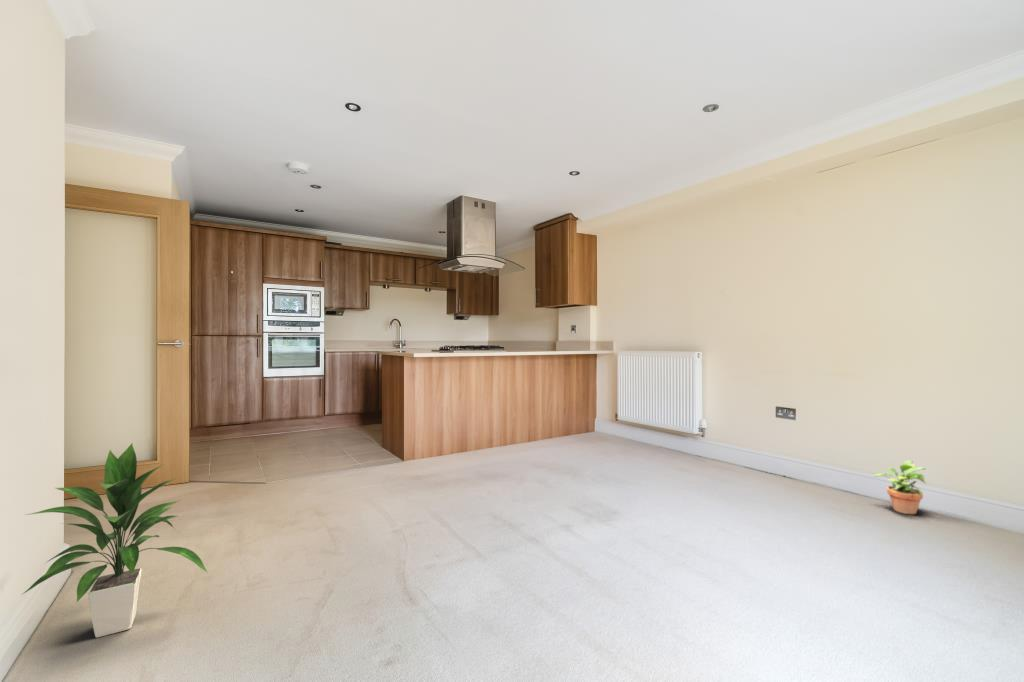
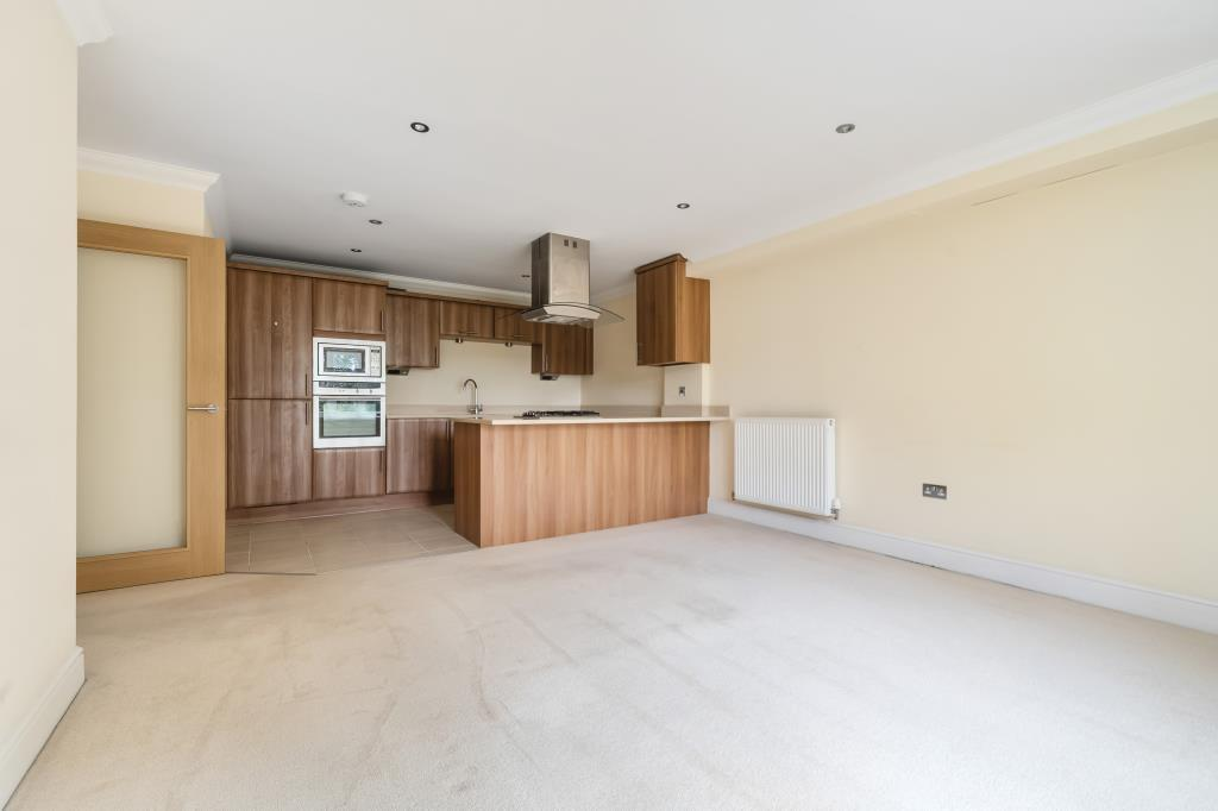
- indoor plant (123, 538)
- potted plant (901, 484)
